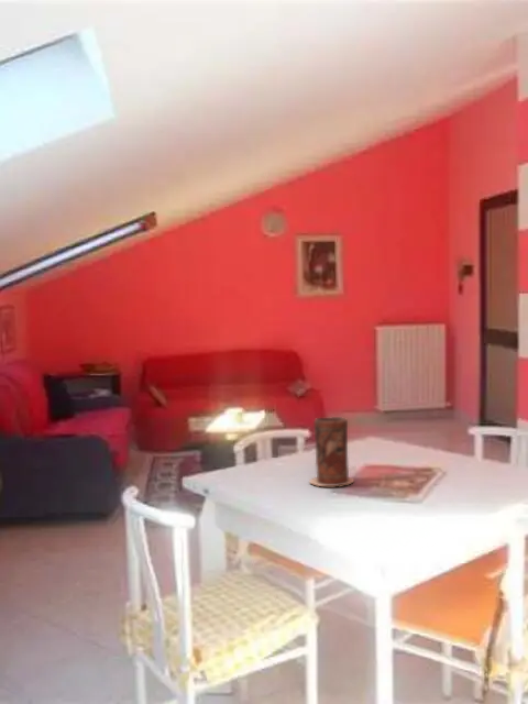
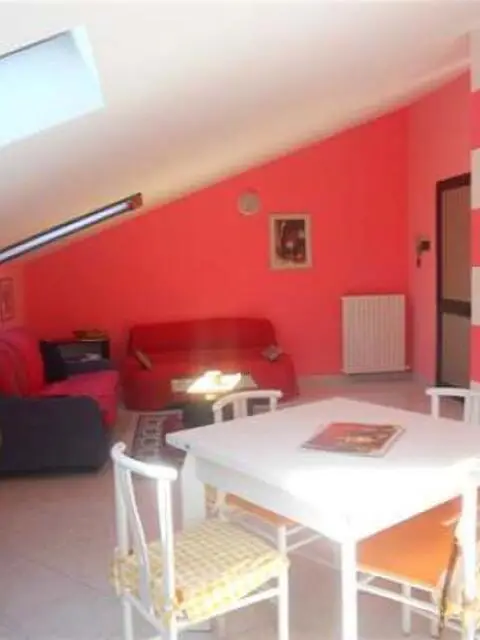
- vase (330, 450)
